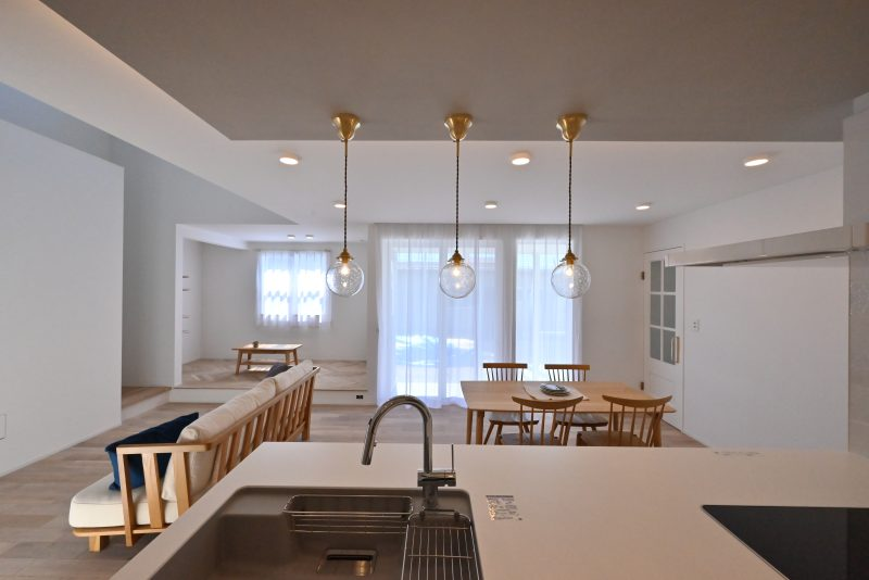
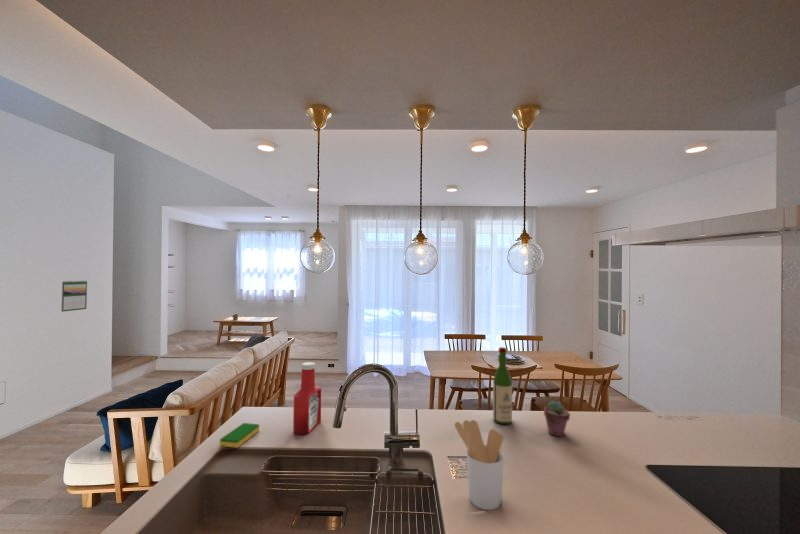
+ utensil holder (478, 460)
+ wine bottle (502, 384)
+ dish sponge (240, 434)
+ calendar (74, 295)
+ soap bottle (307, 395)
+ potted succulent (556, 416)
